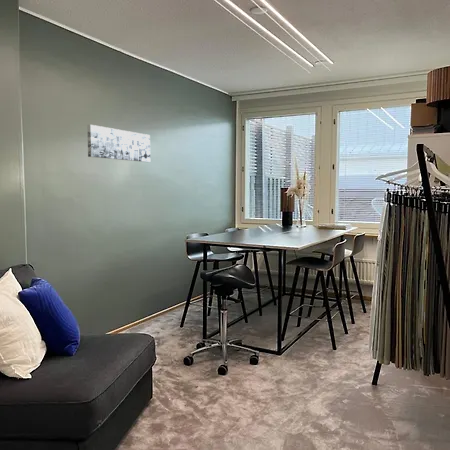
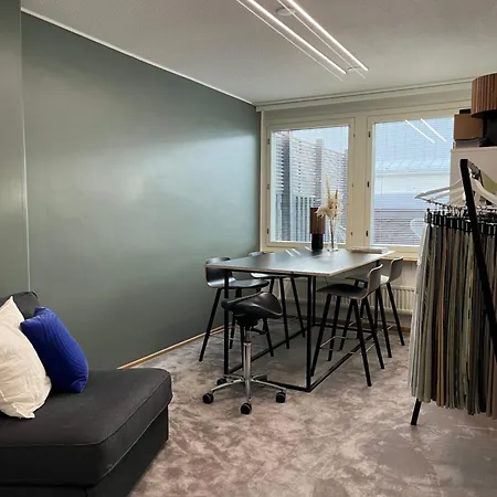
- wall art (121, 145)
